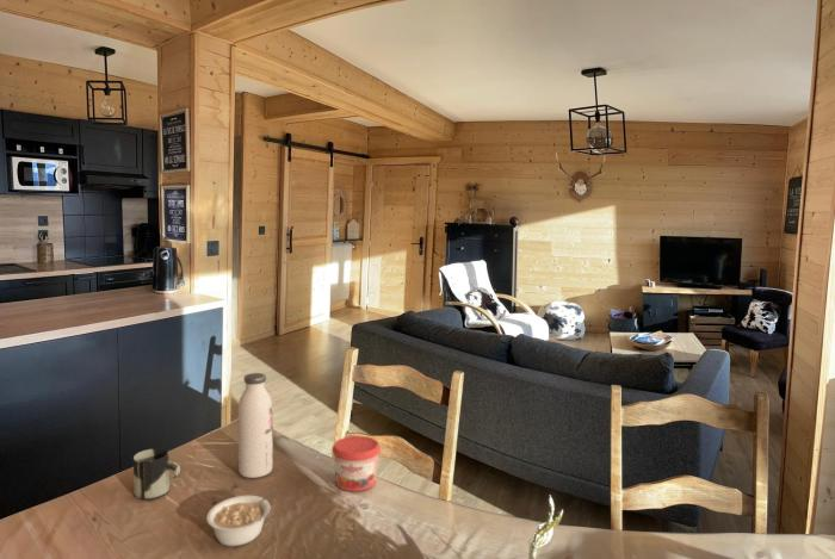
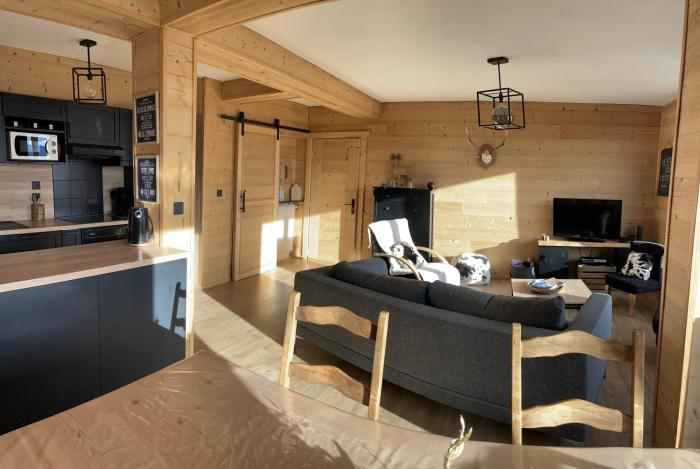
- cup (157, 473)
- legume (240, 518)
- jam (355, 462)
- water bottle (255, 423)
